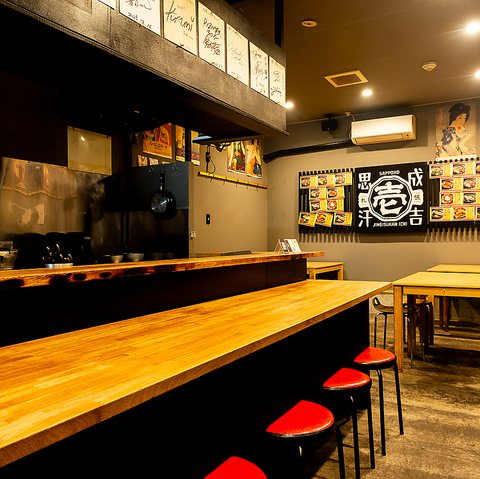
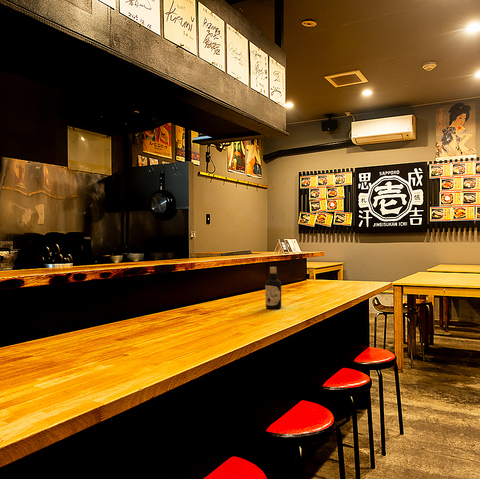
+ bottle (273, 287)
